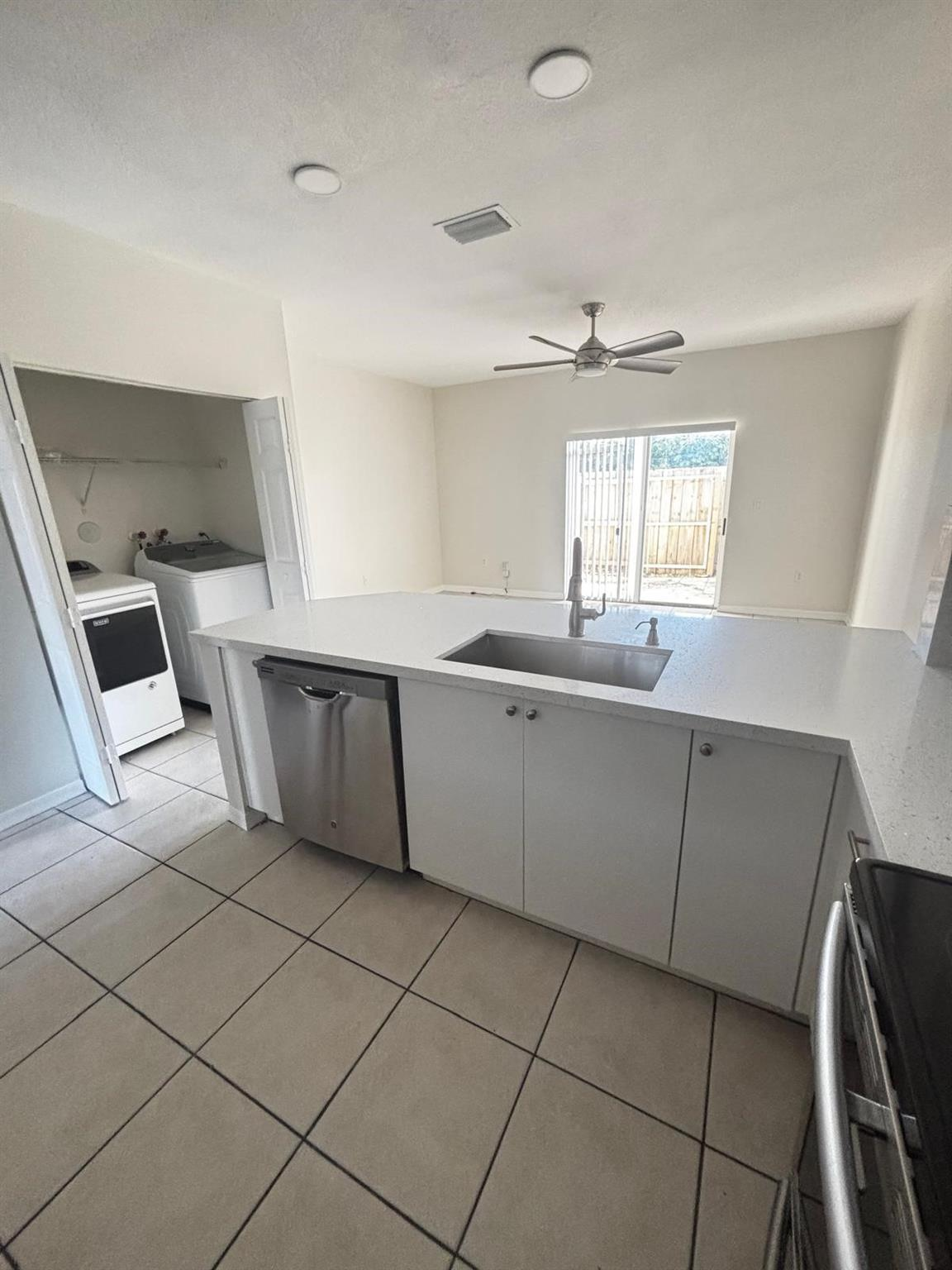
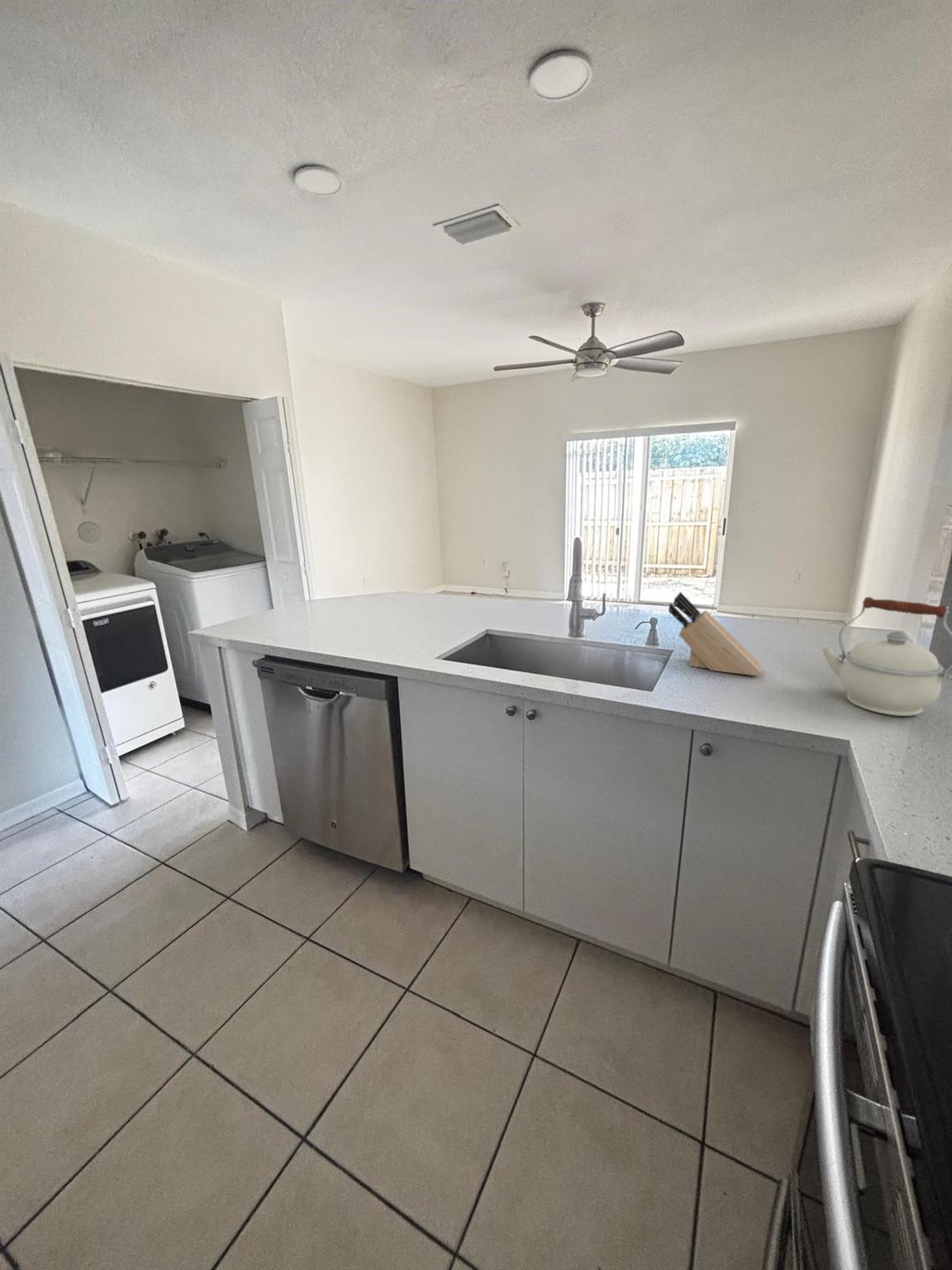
+ kettle (885, 652)
+ knife block (714, 631)
